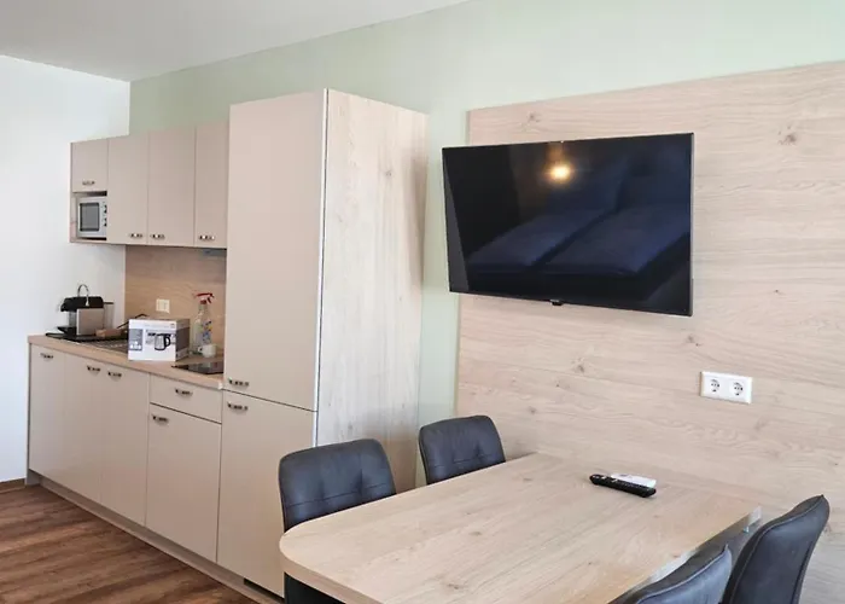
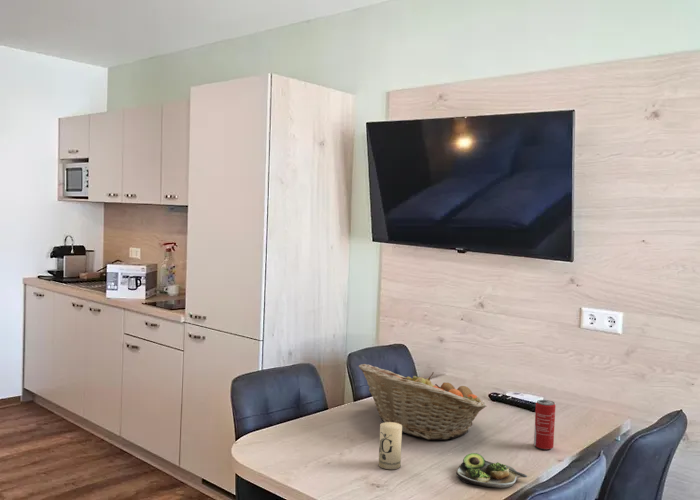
+ fruit basket (419, 395)
+ salad plate (485, 468)
+ beverage can (544, 424)
+ candle (390, 445)
